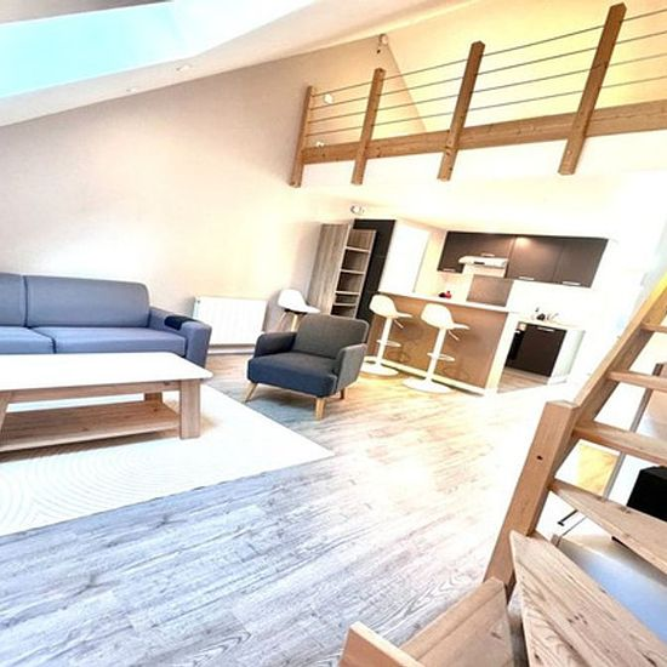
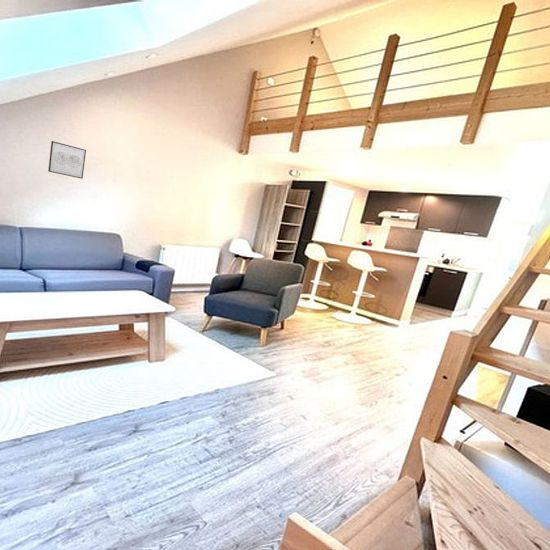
+ wall art (67, 160)
